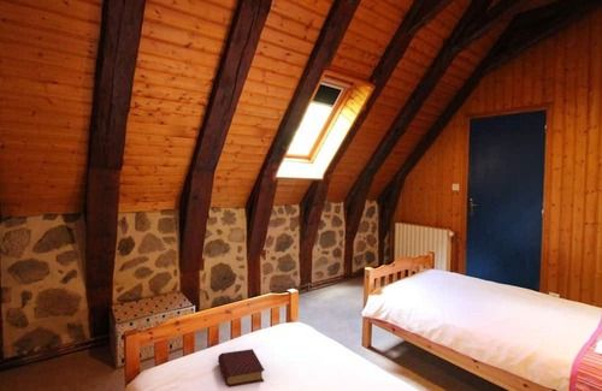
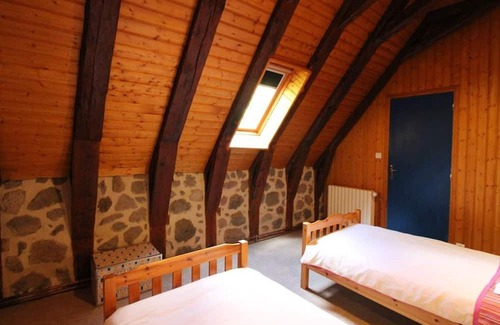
- book (240, 366)
